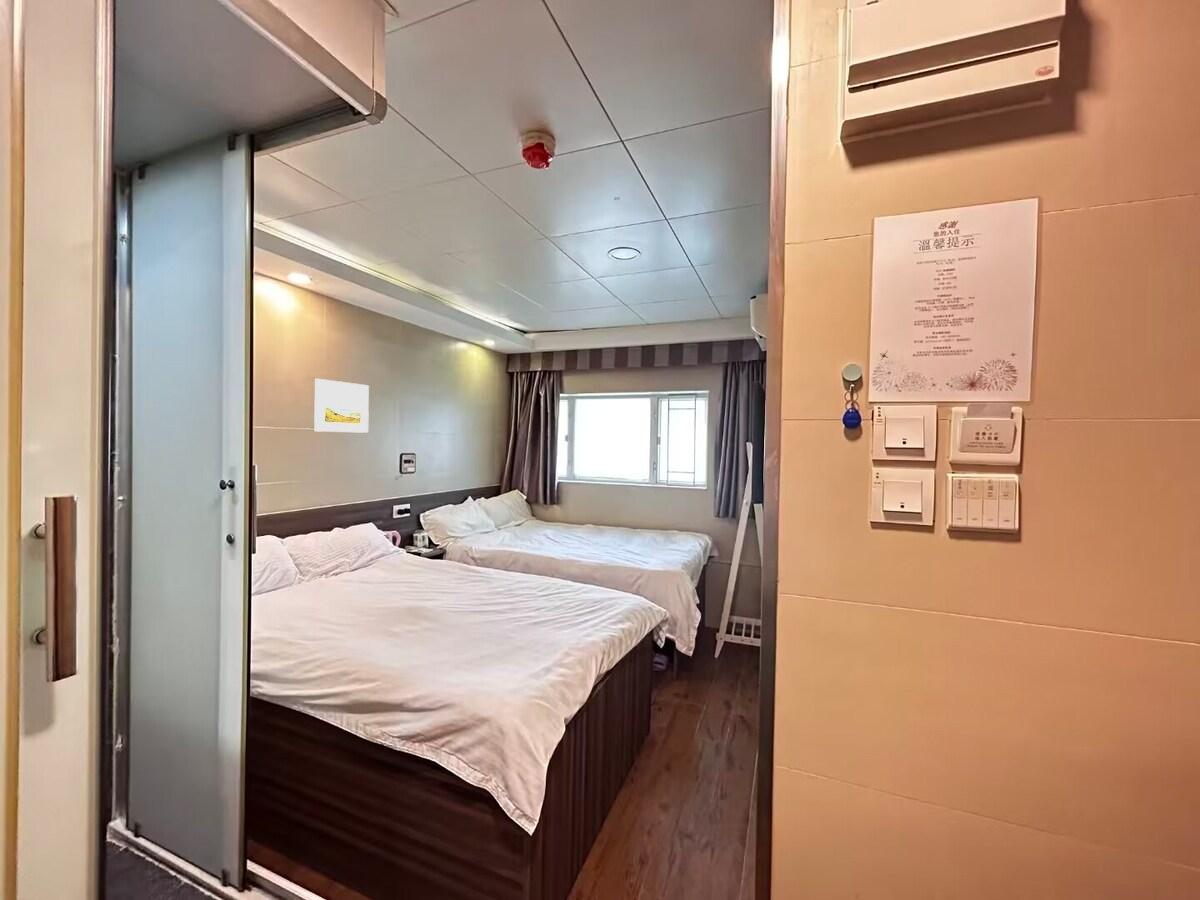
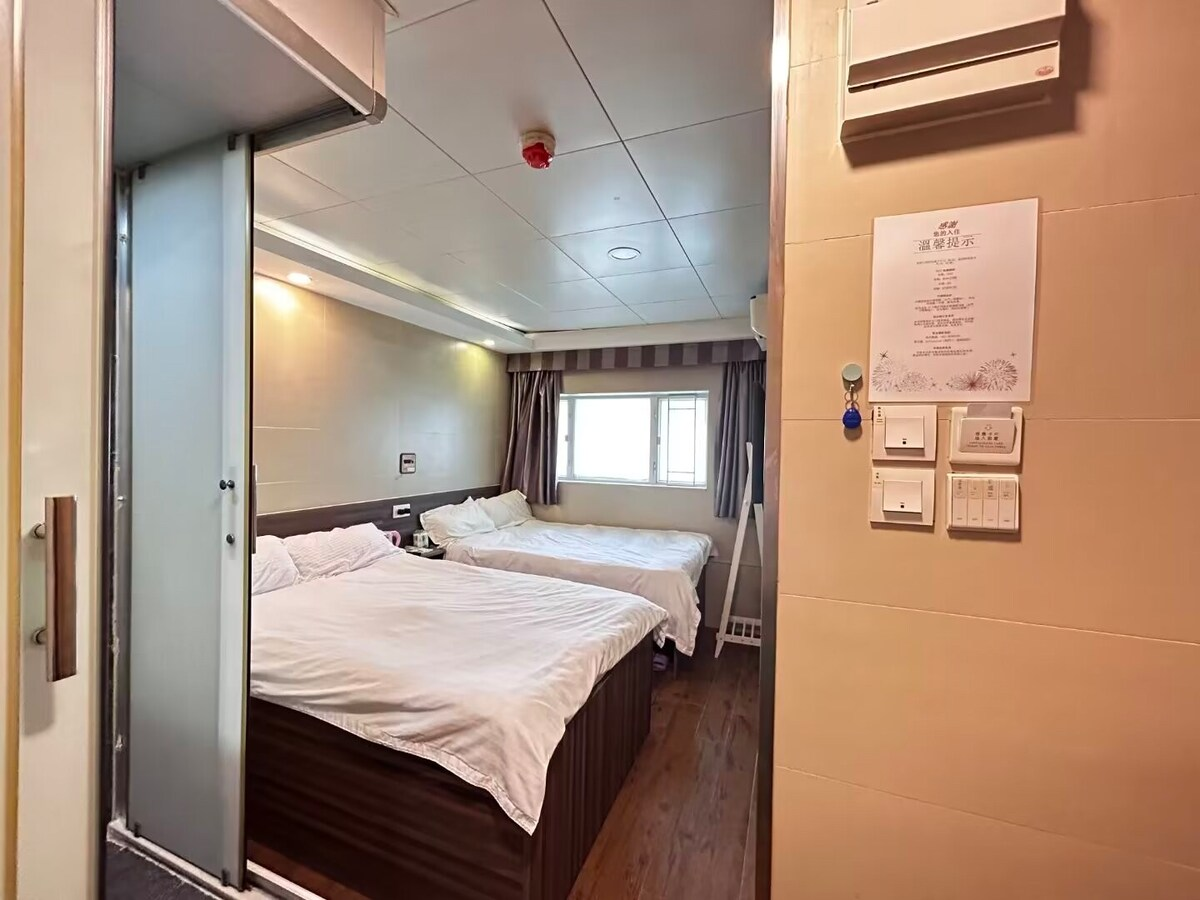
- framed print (343, 407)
